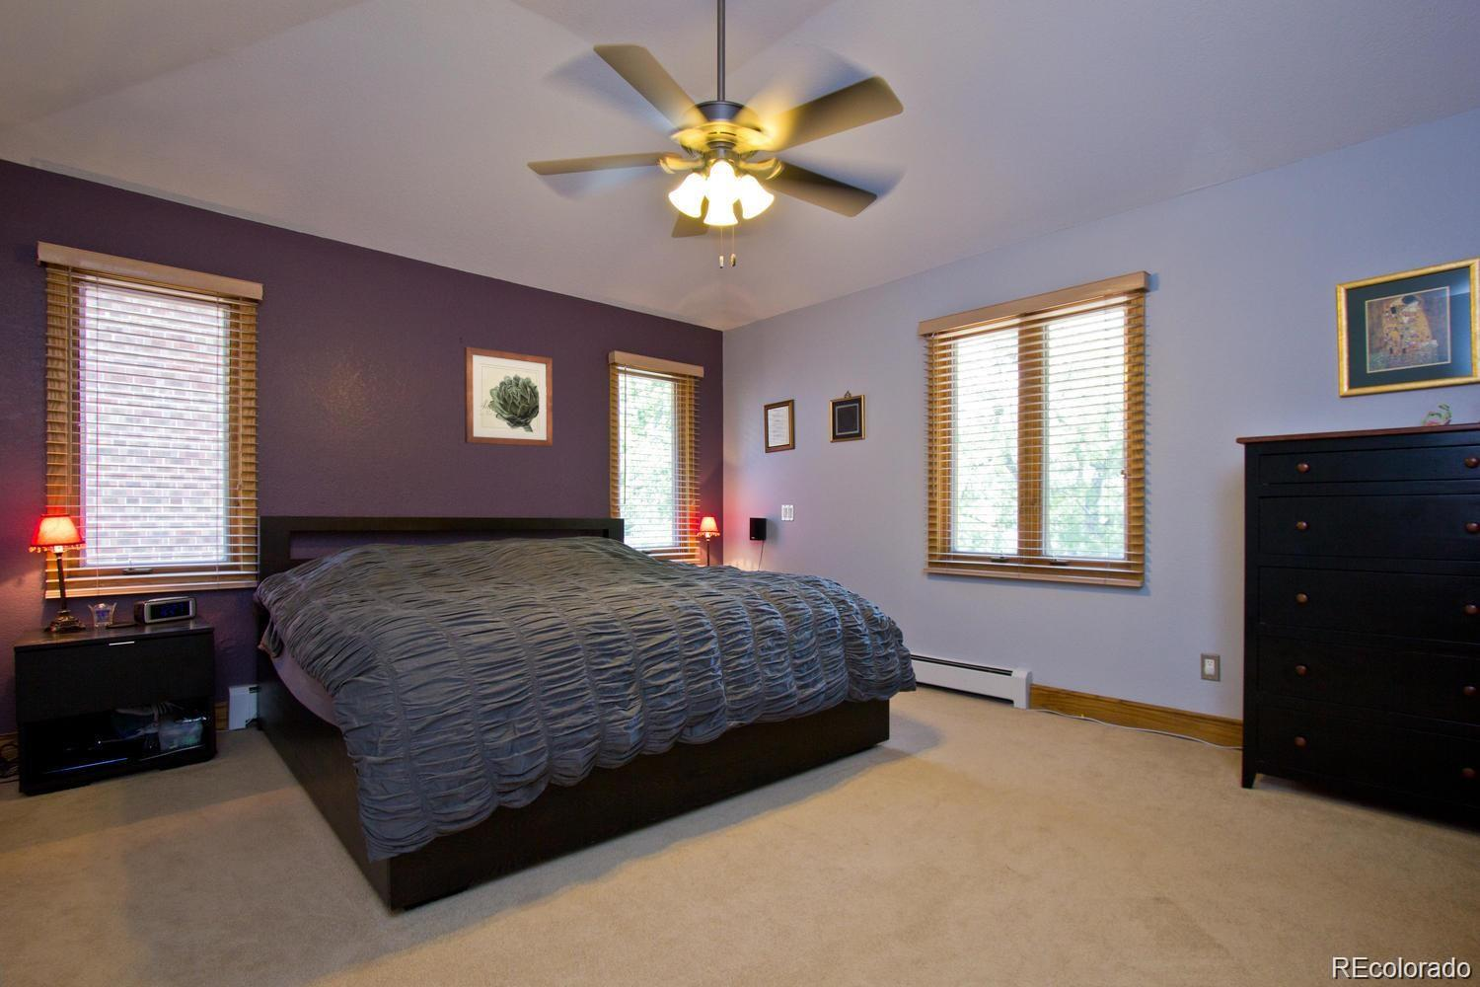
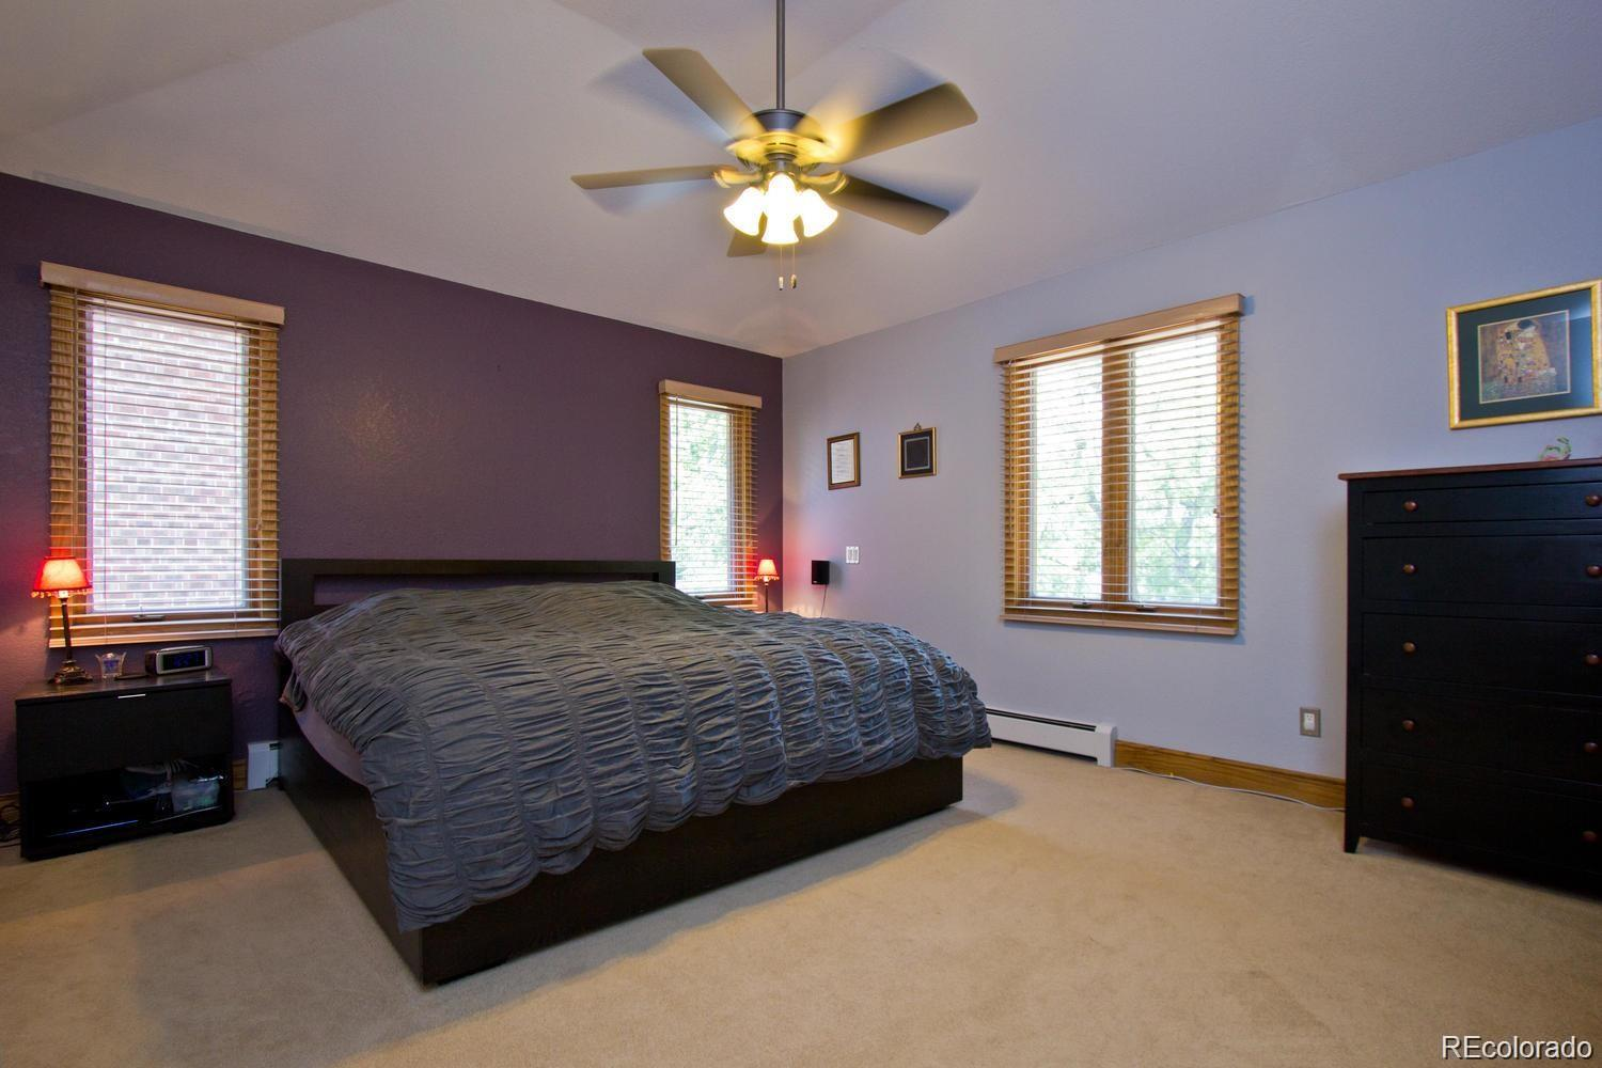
- wall art (510, 399)
